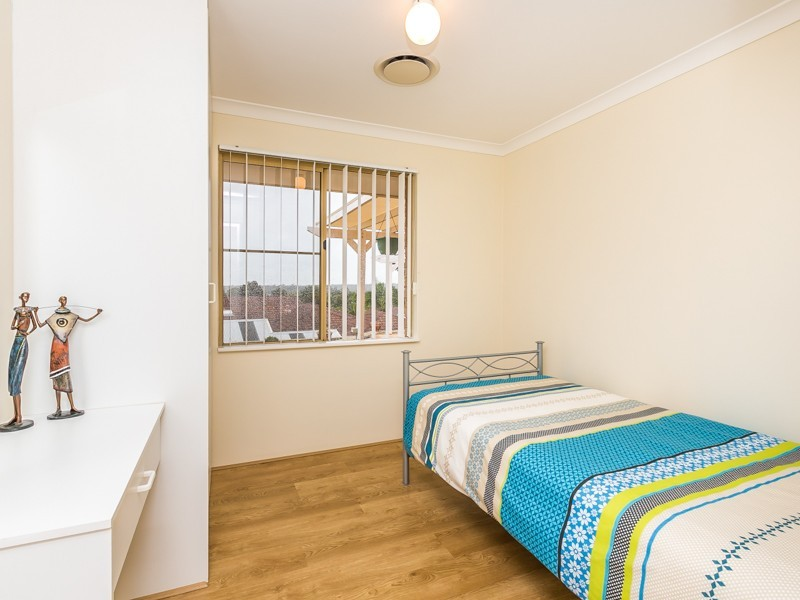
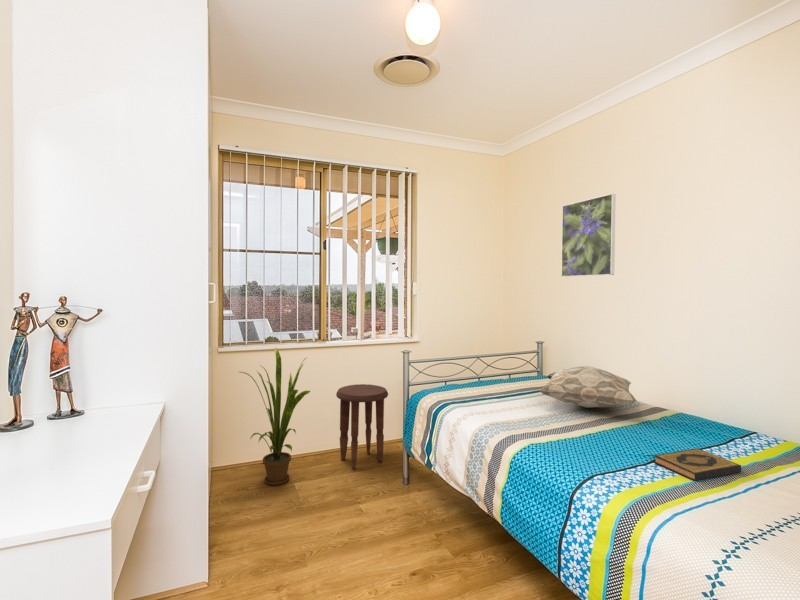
+ decorative pillow (586, 386)
+ hardback book (696, 463)
+ house plant (274, 415)
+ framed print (586, 238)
+ side table (358, 425)
